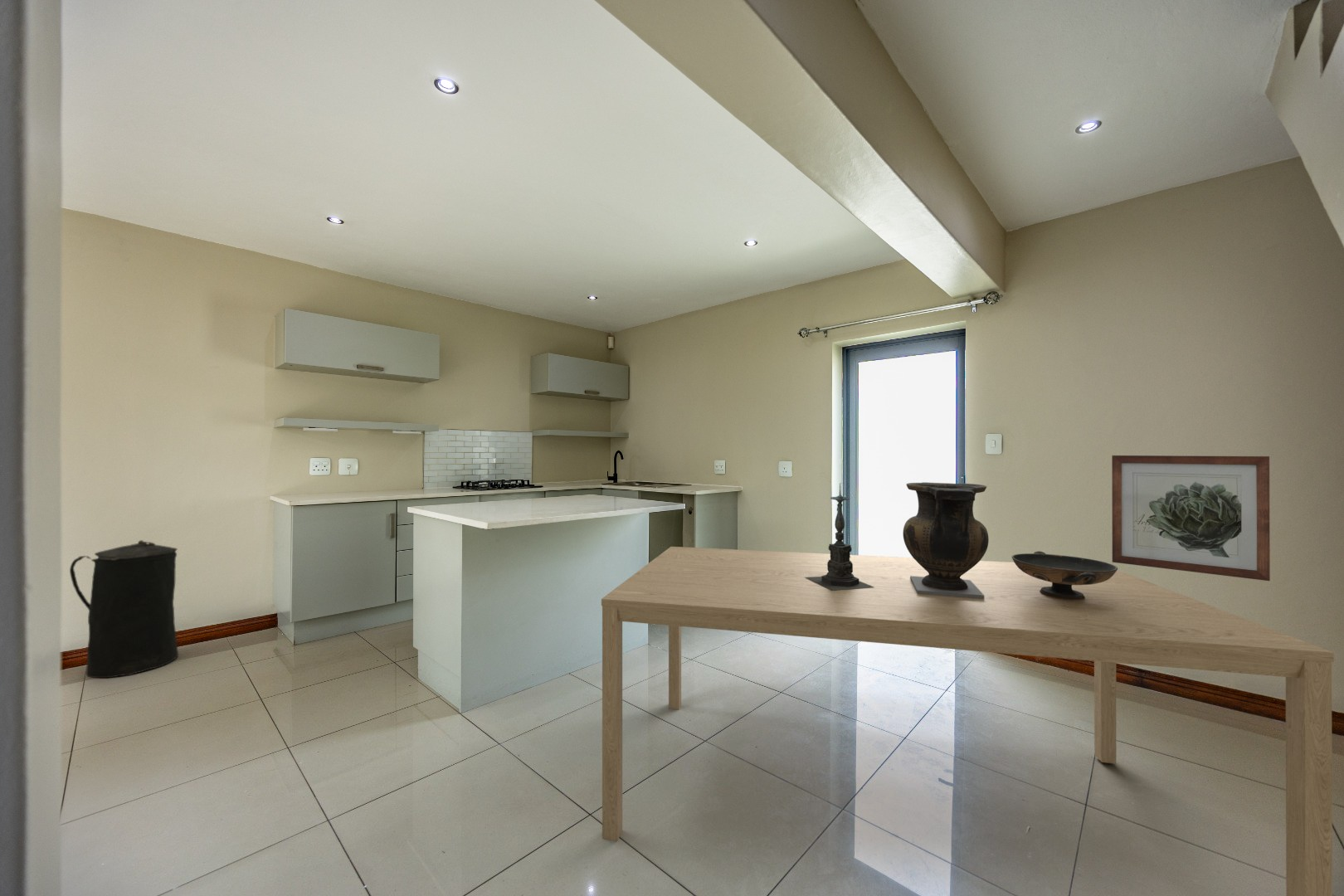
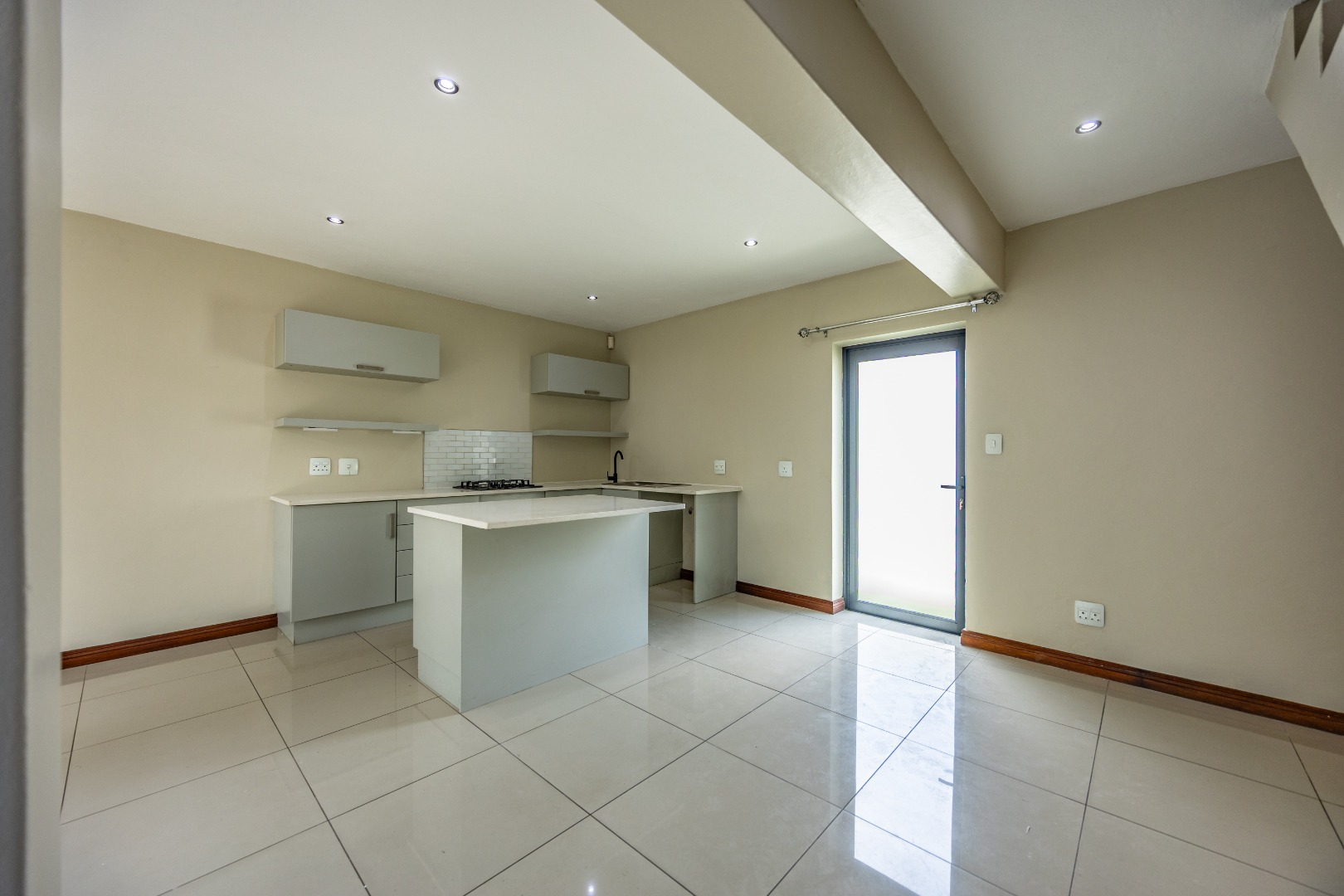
- candle holder (838, 532)
- decorative bowl (1062, 577)
- trash can (126, 604)
- wall art (1185, 513)
- dining table (885, 643)
- vase (944, 536)
